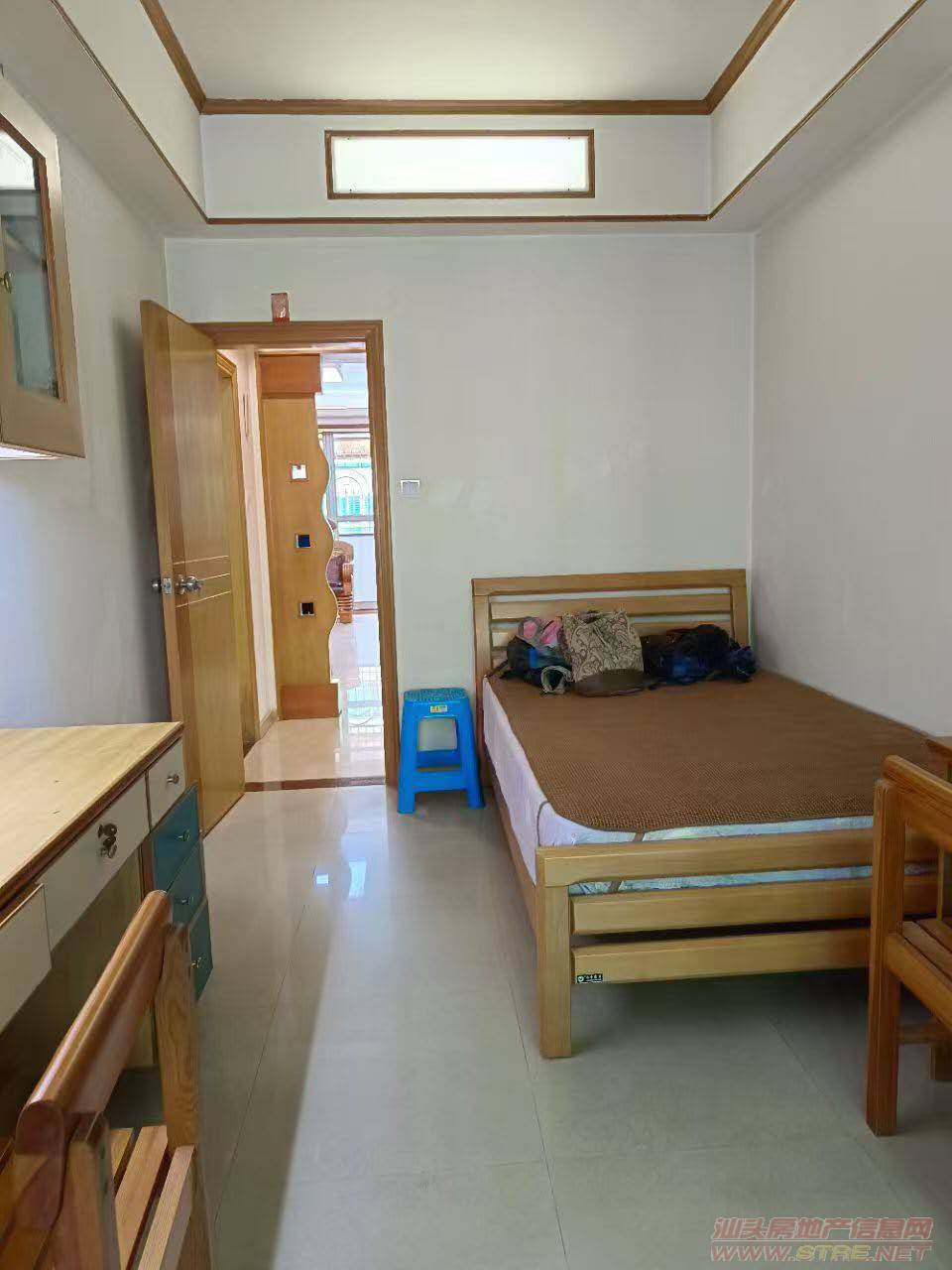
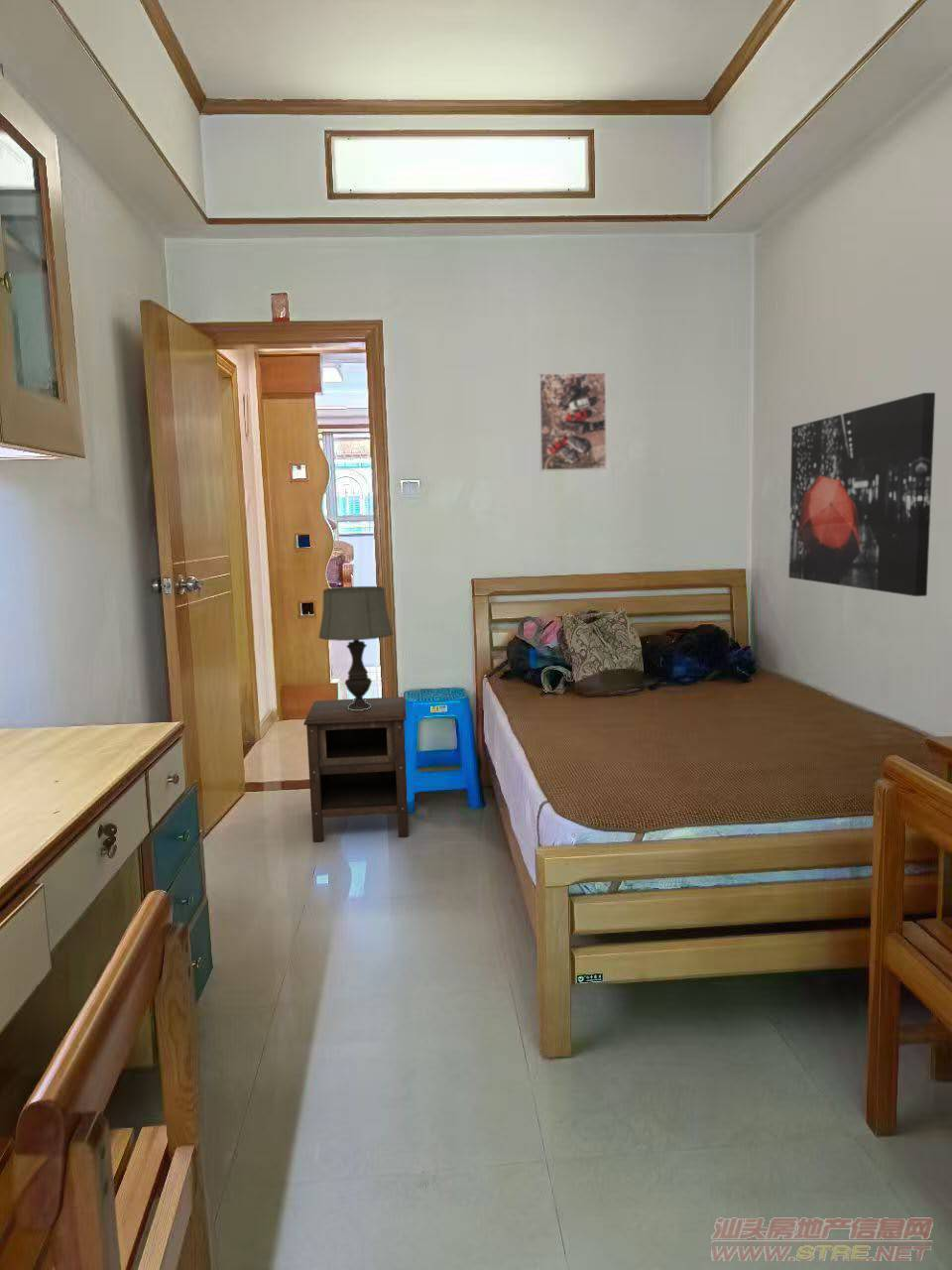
+ table lamp (356, 648)
+ wall art (850, 499)
+ nightstand (360, 765)
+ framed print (572, 422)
